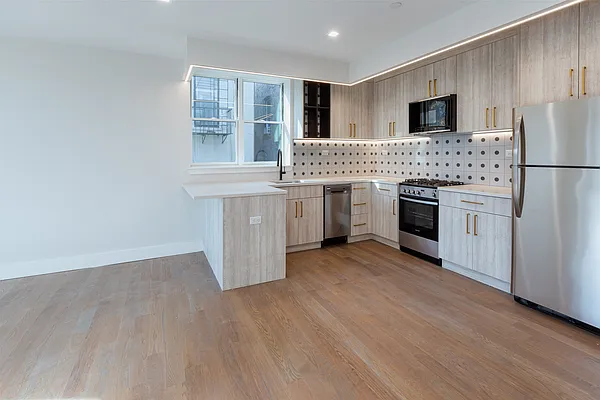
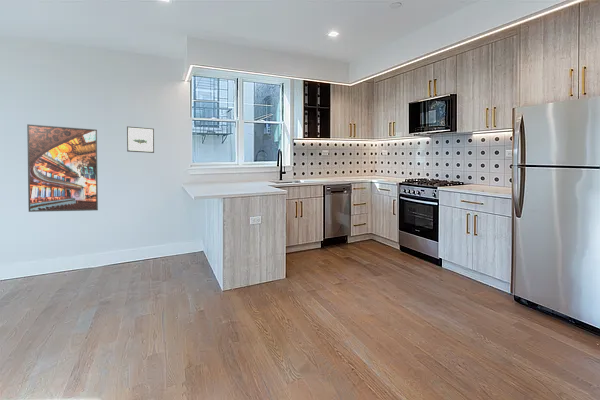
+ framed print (64, 169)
+ wall art (140, 139)
